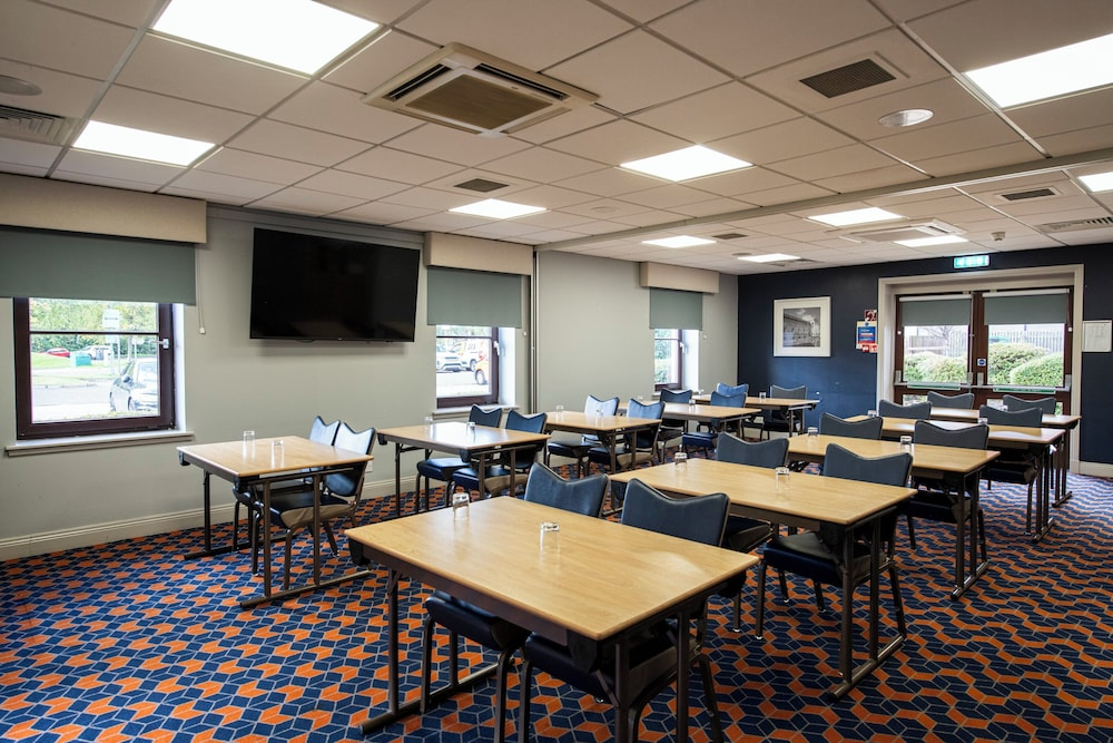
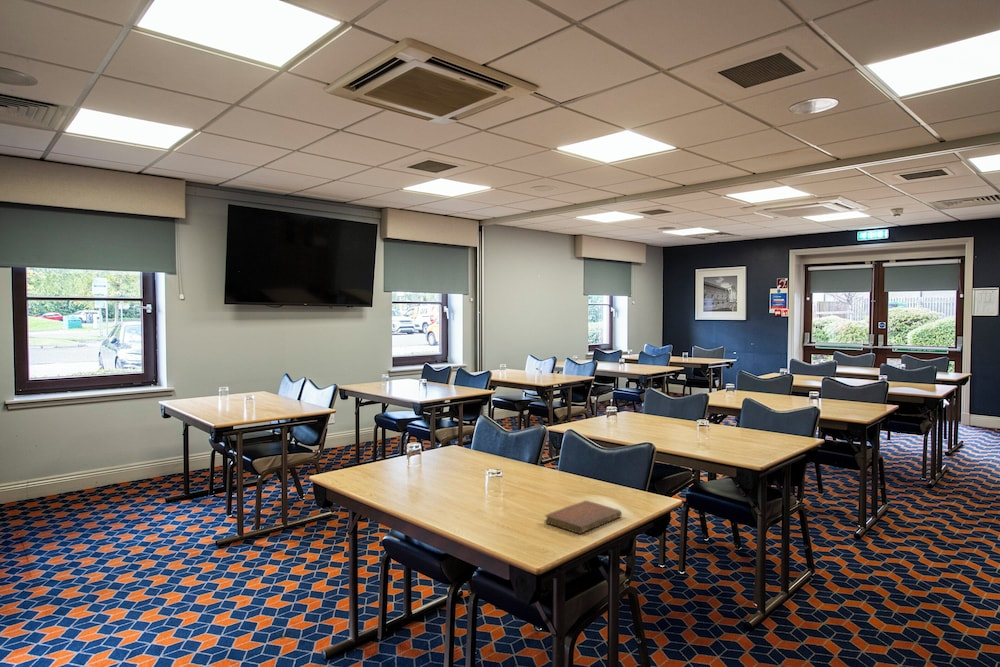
+ notebook (583, 516)
